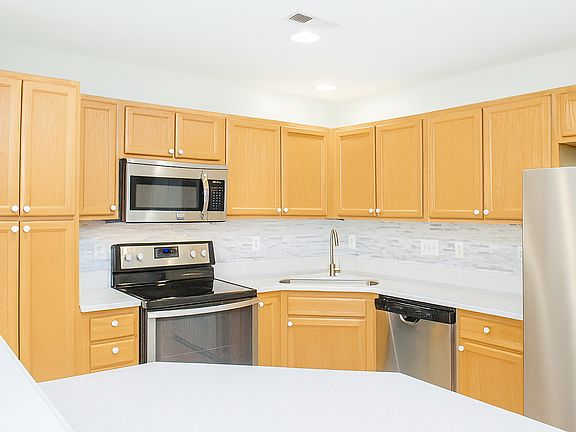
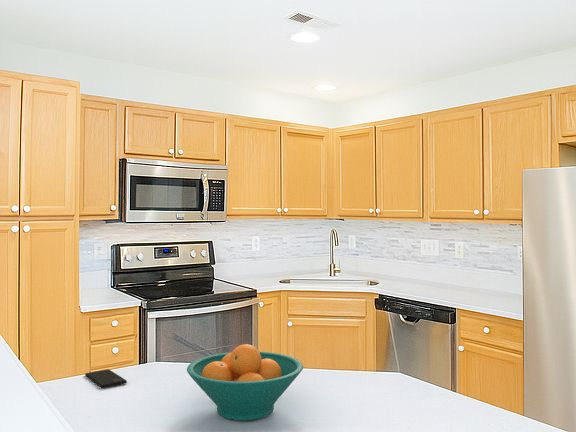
+ smartphone (105, 377)
+ fruit bowl (245, 377)
